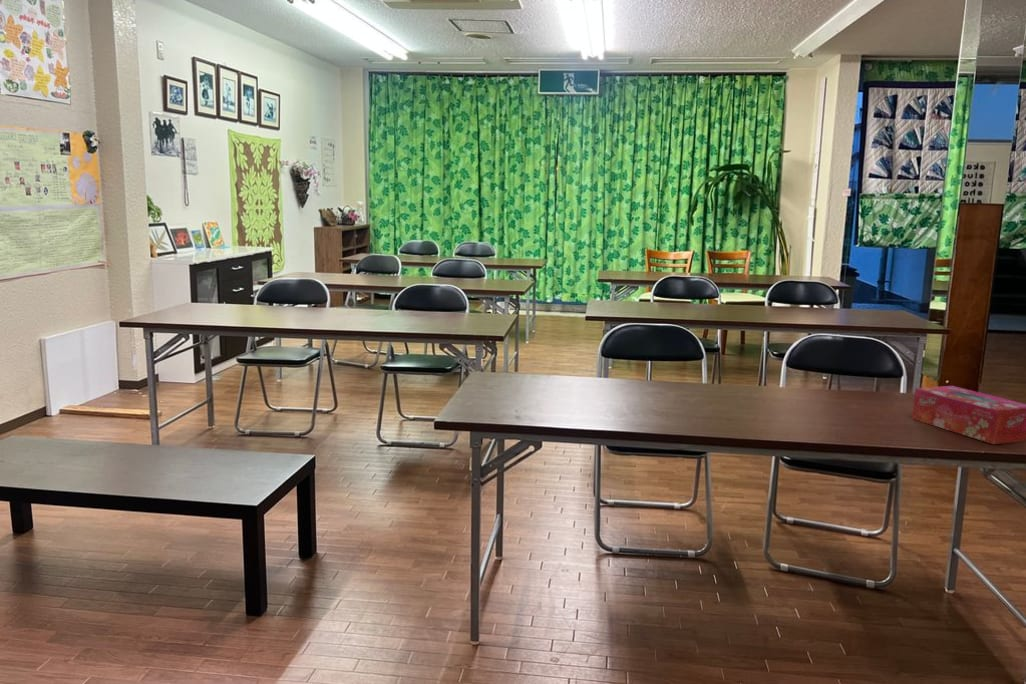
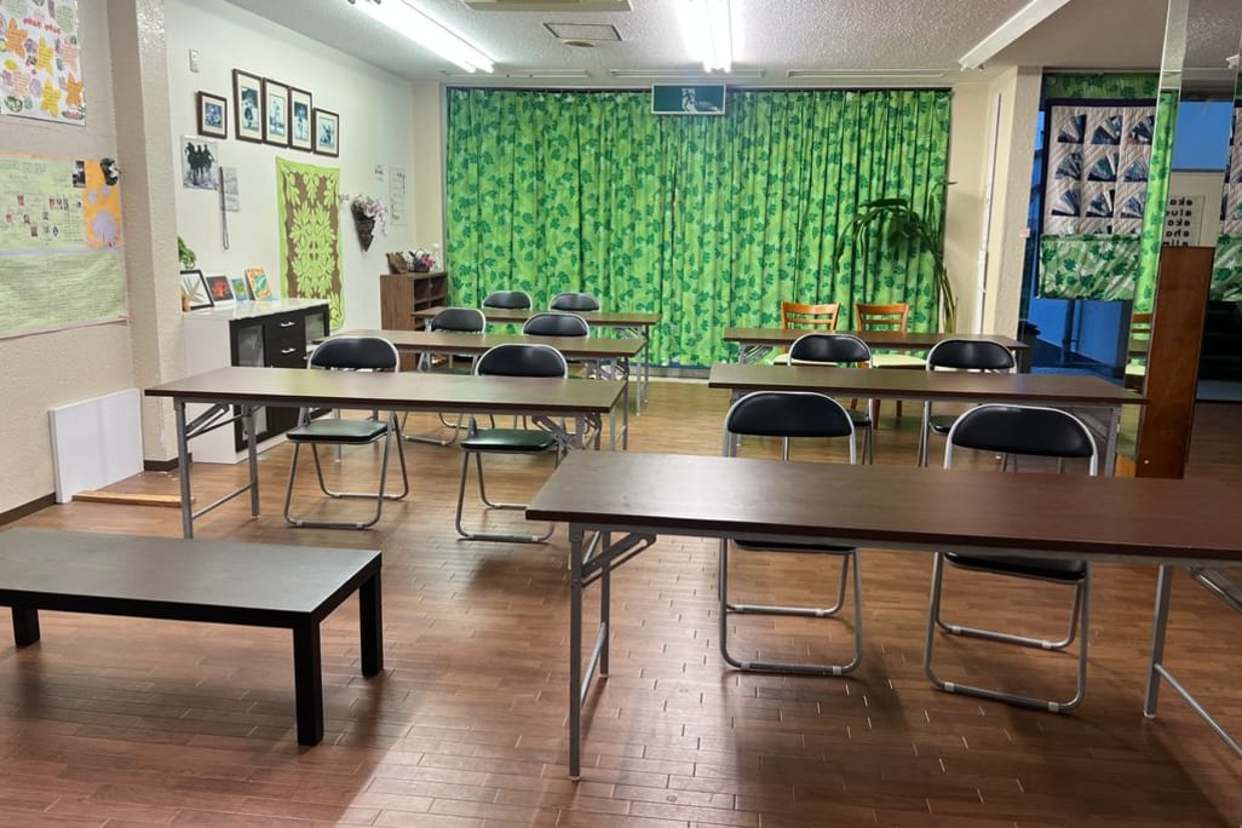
- tissue box (971, 413)
